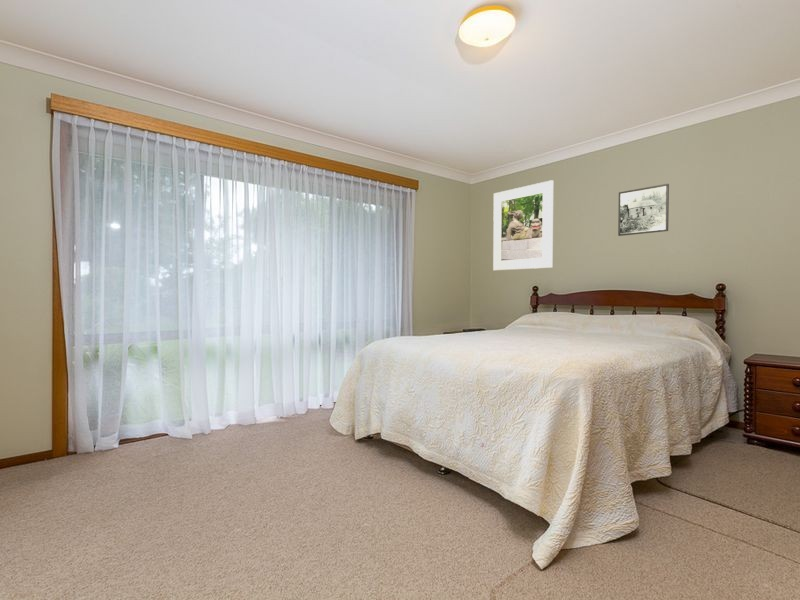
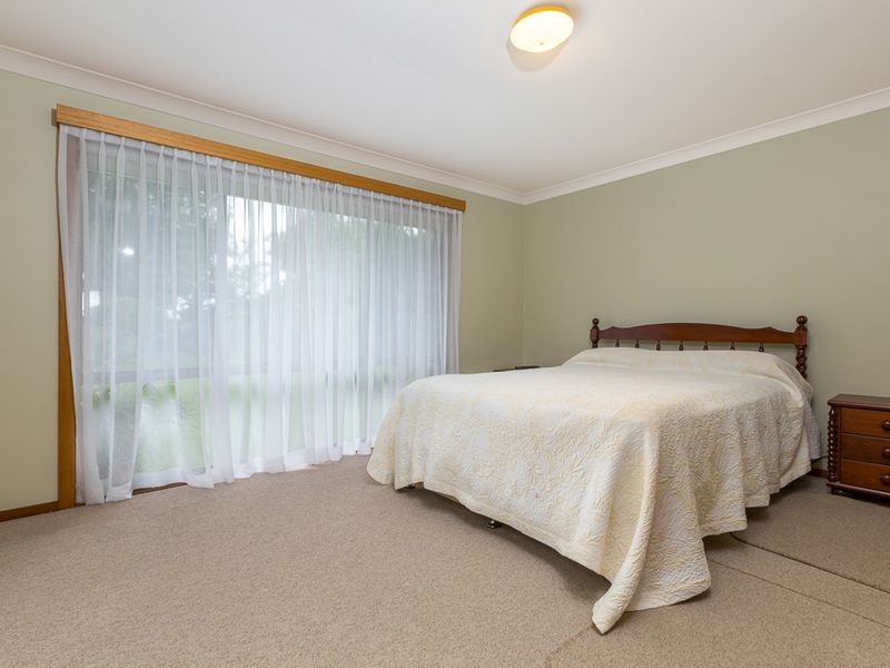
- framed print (521, 228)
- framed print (642, 210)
